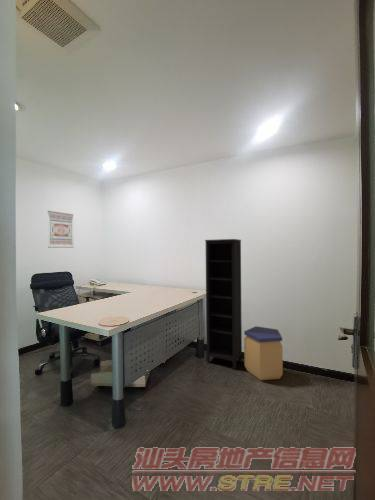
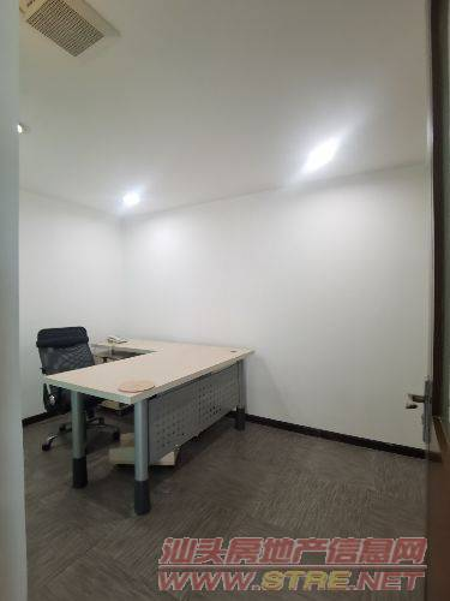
- trash can (263, 353)
- wall art (61, 230)
- bookcase (223, 300)
